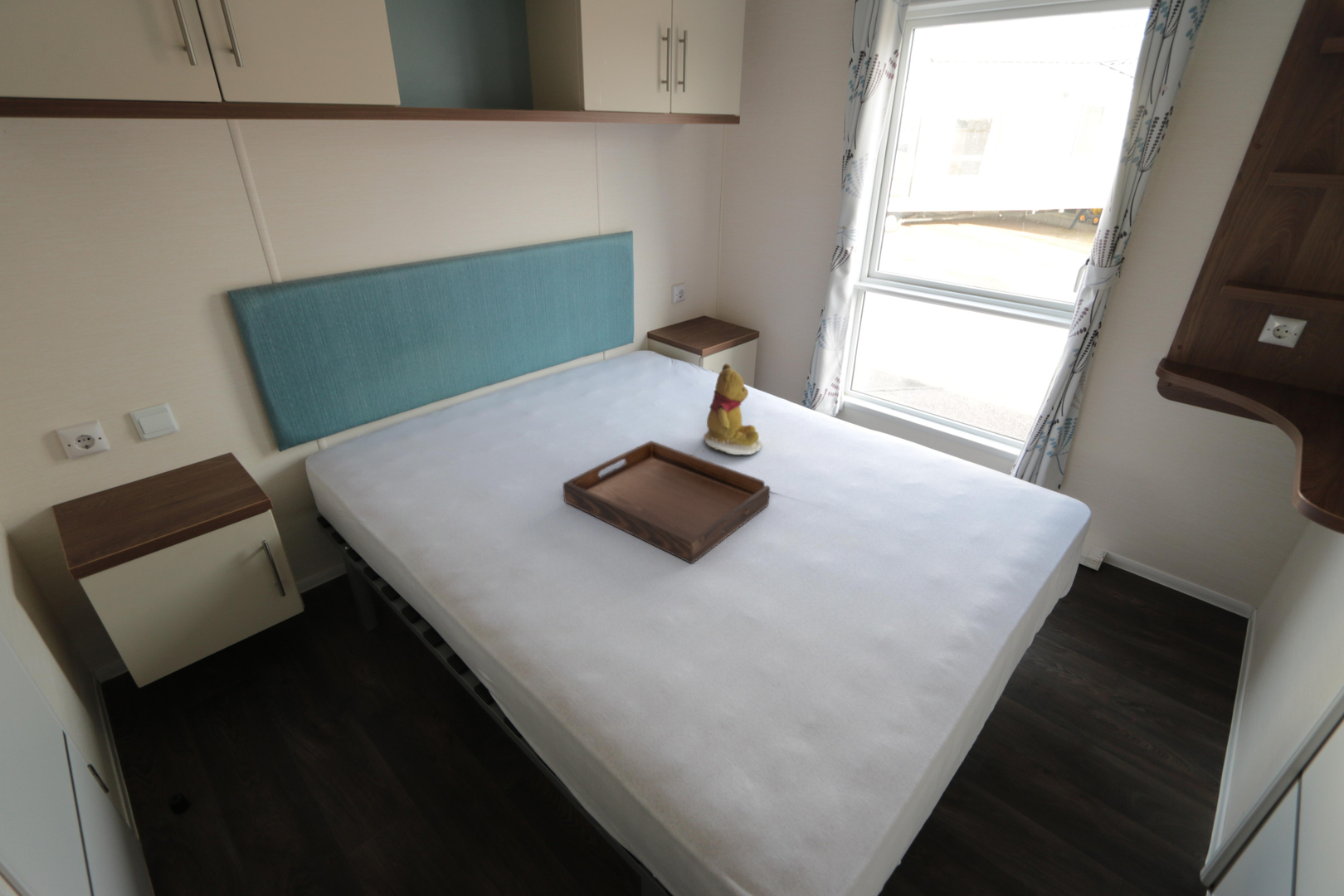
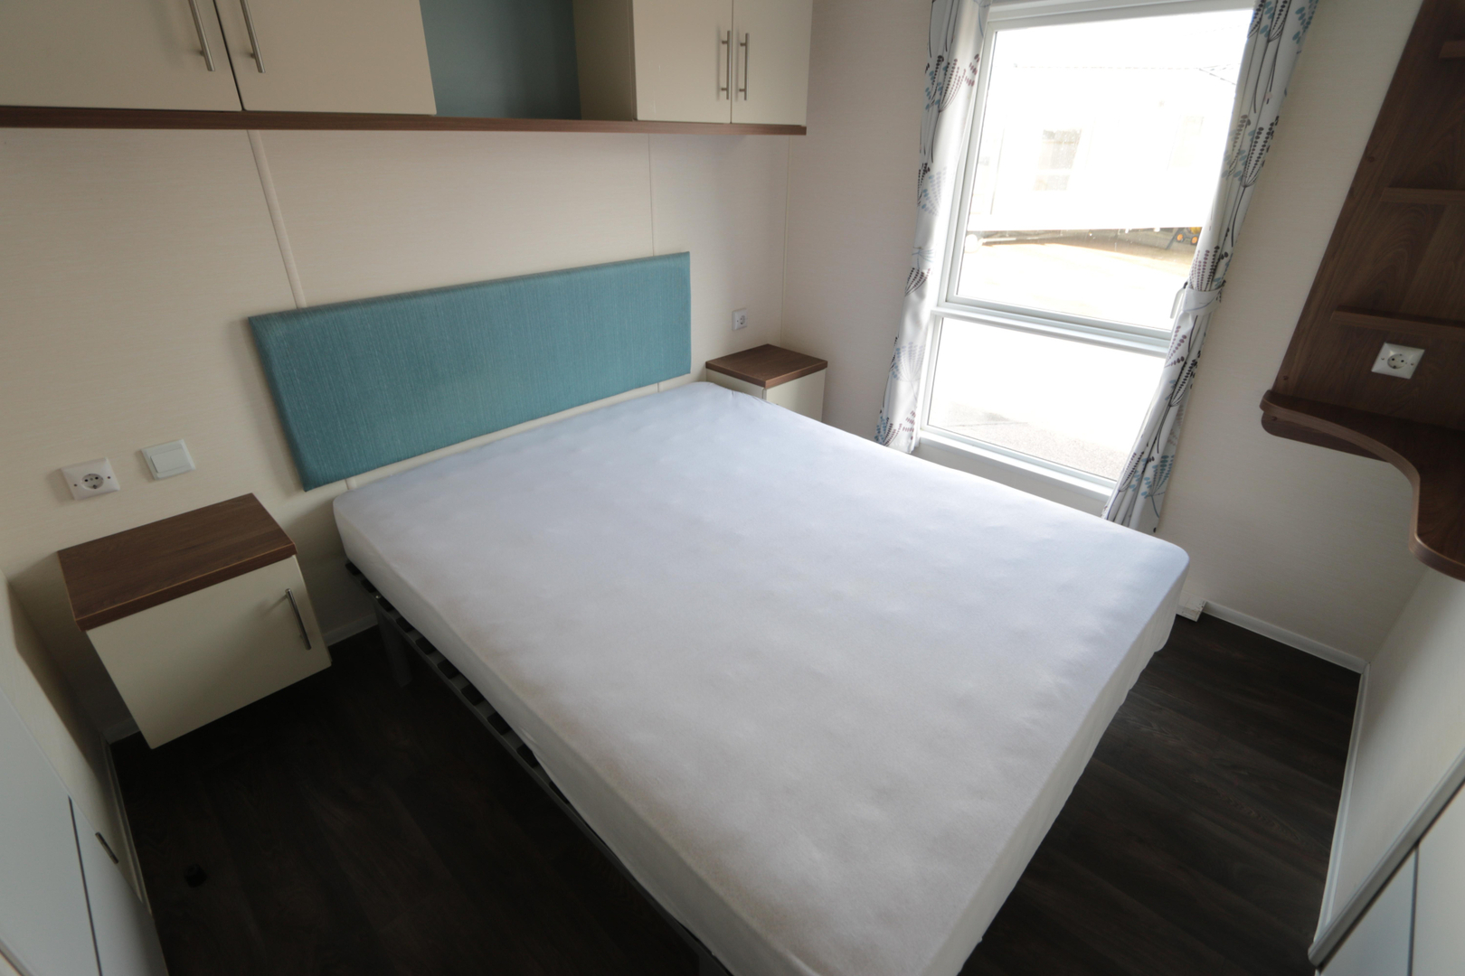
- serving tray (668, 493)
- teddy bear (732, 406)
